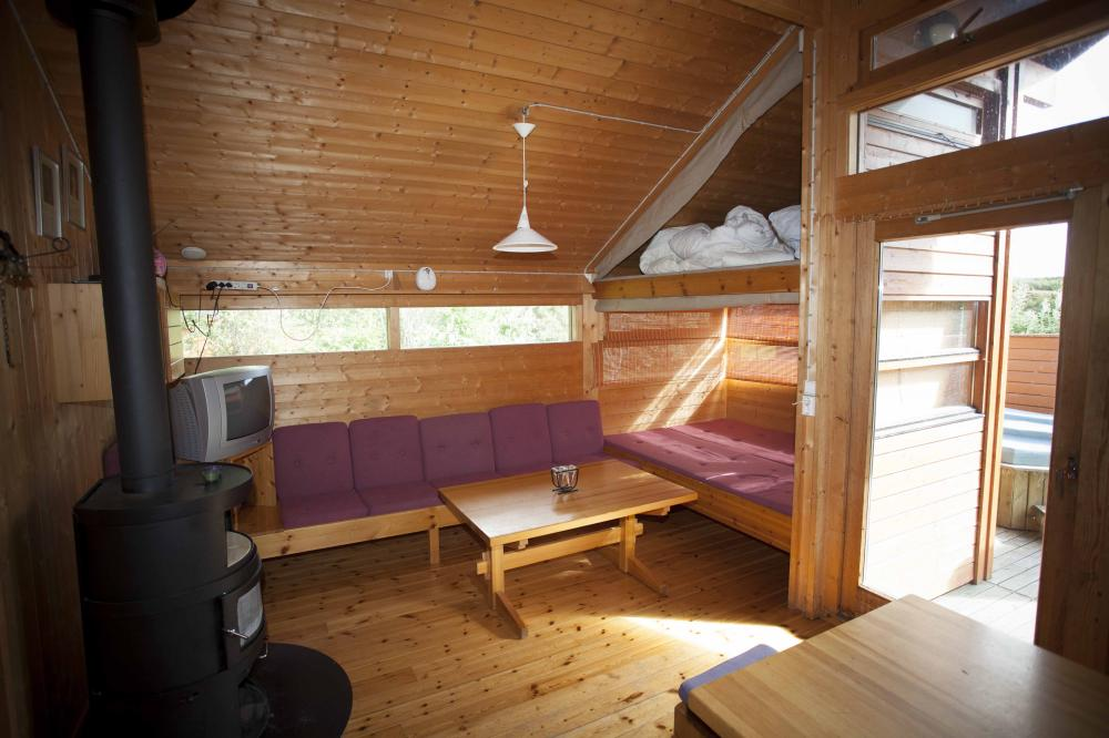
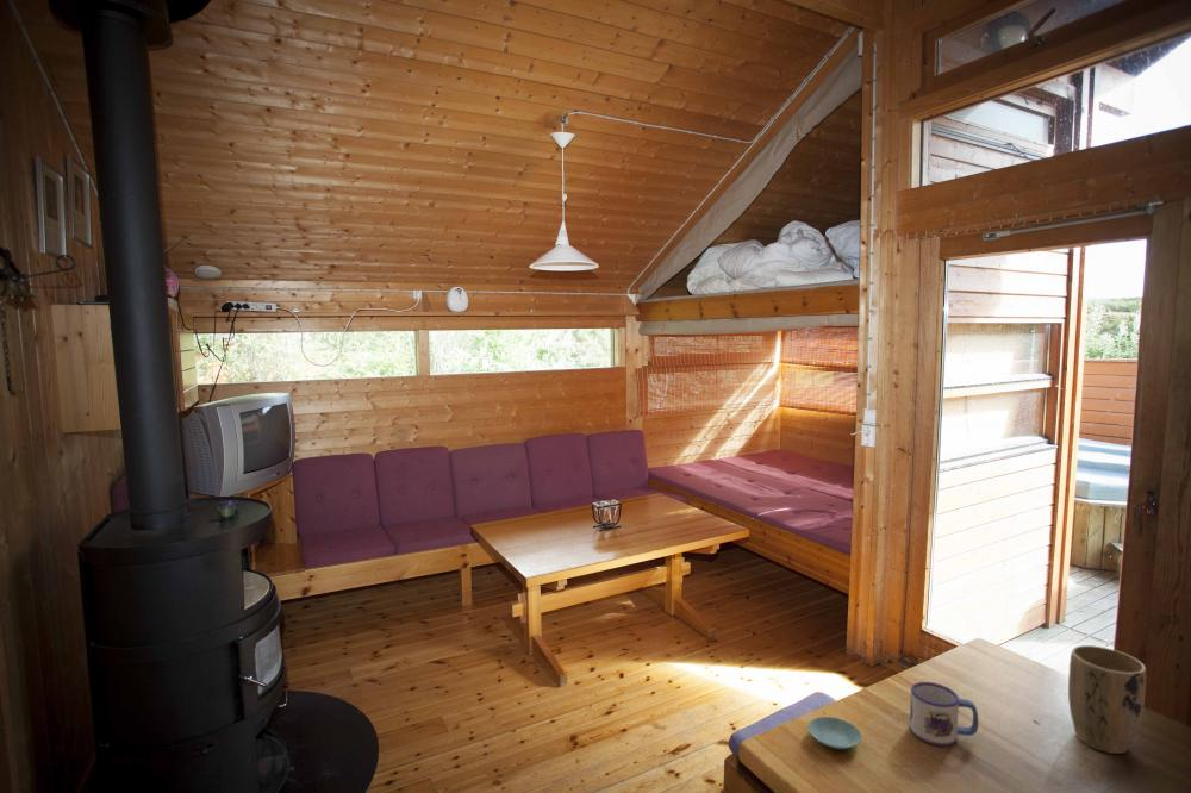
+ saucer (834, 735)
+ mug (943, 714)
+ plant pot (1104, 700)
